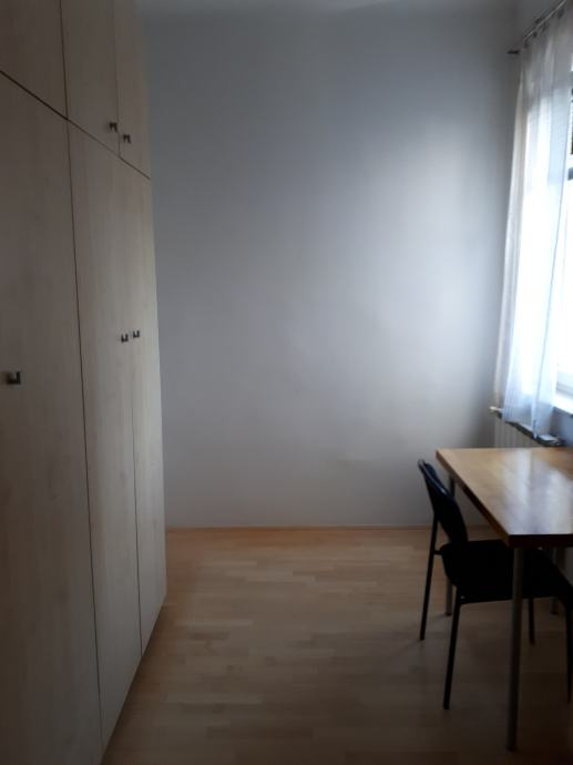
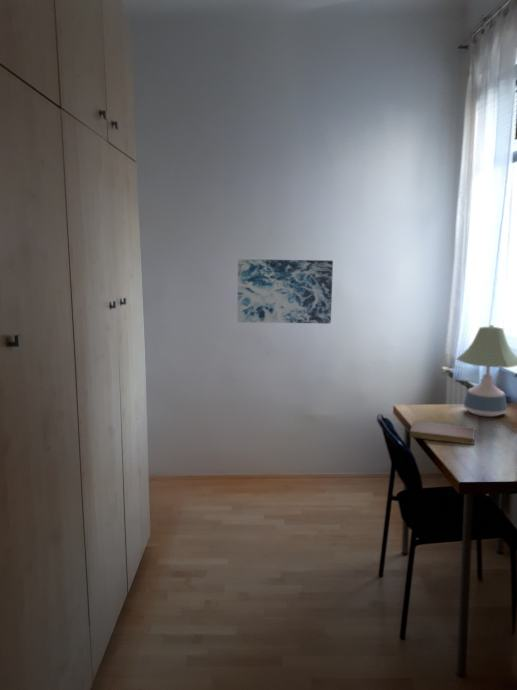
+ desk lamp (487, 369)
+ notebook (442, 431)
+ wall art (284, 291)
